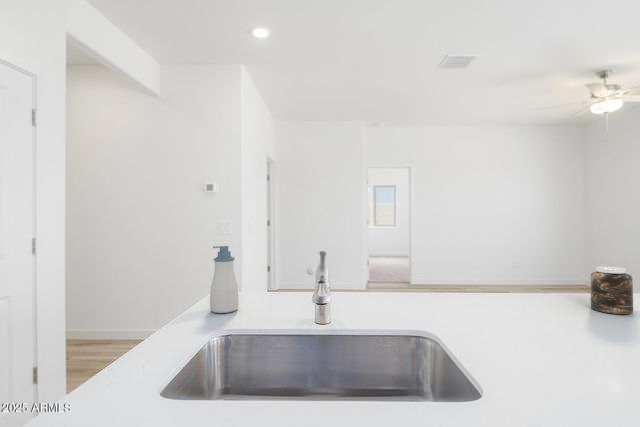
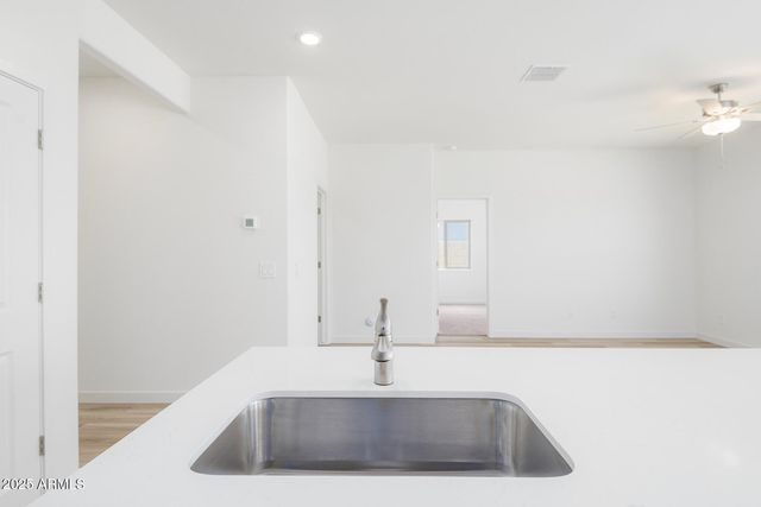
- jar (611, 288)
- soap bottle (224, 278)
